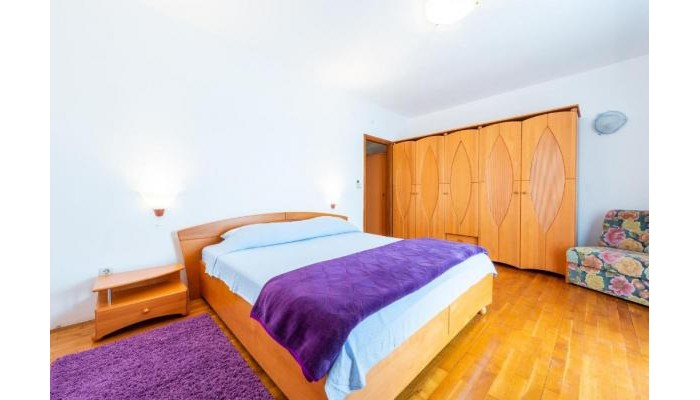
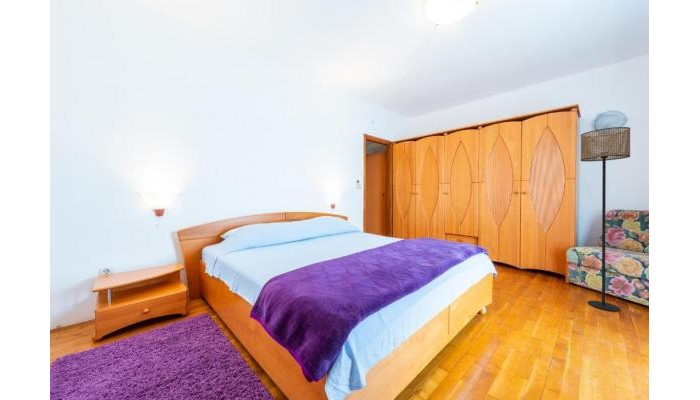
+ floor lamp (603, 219)
